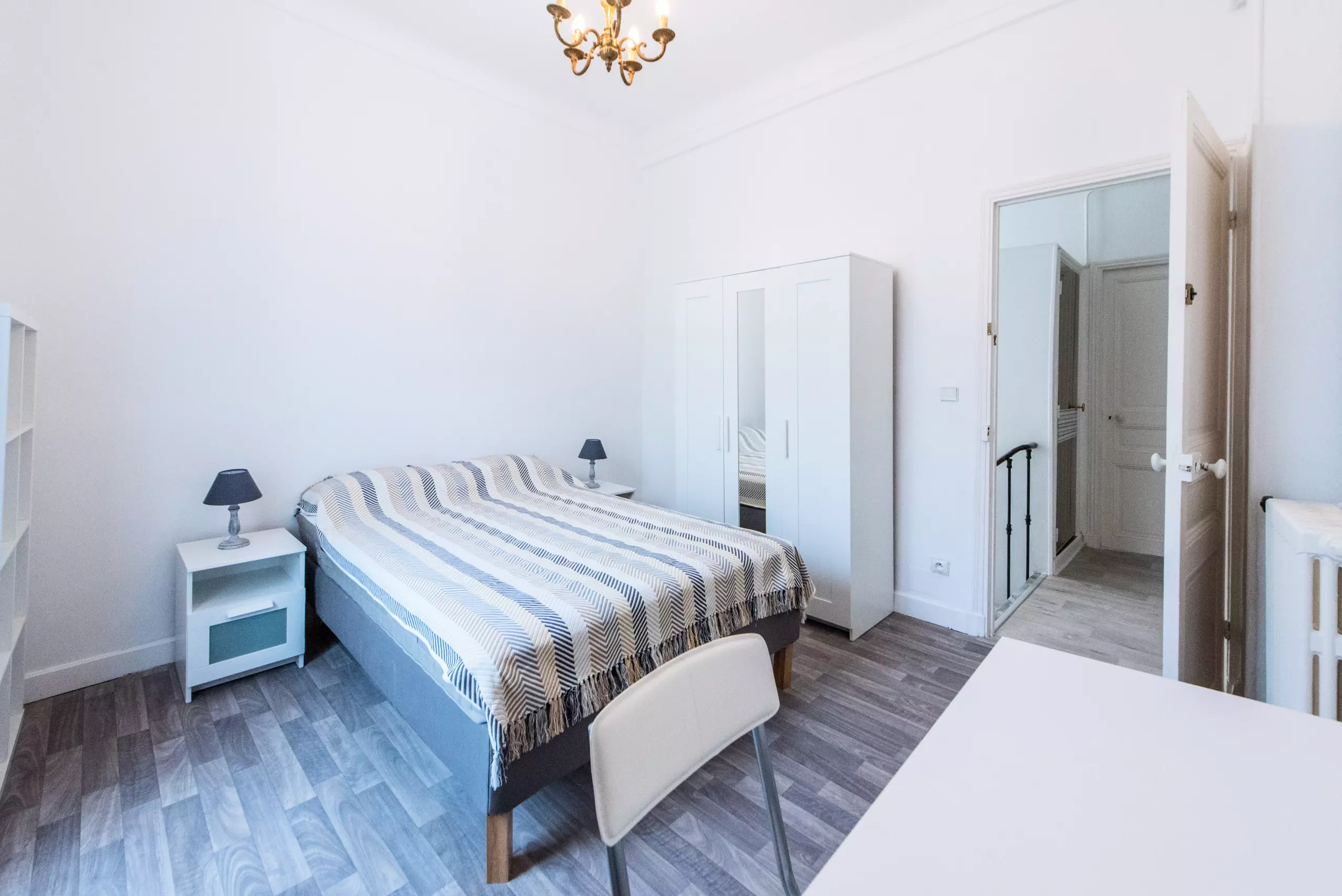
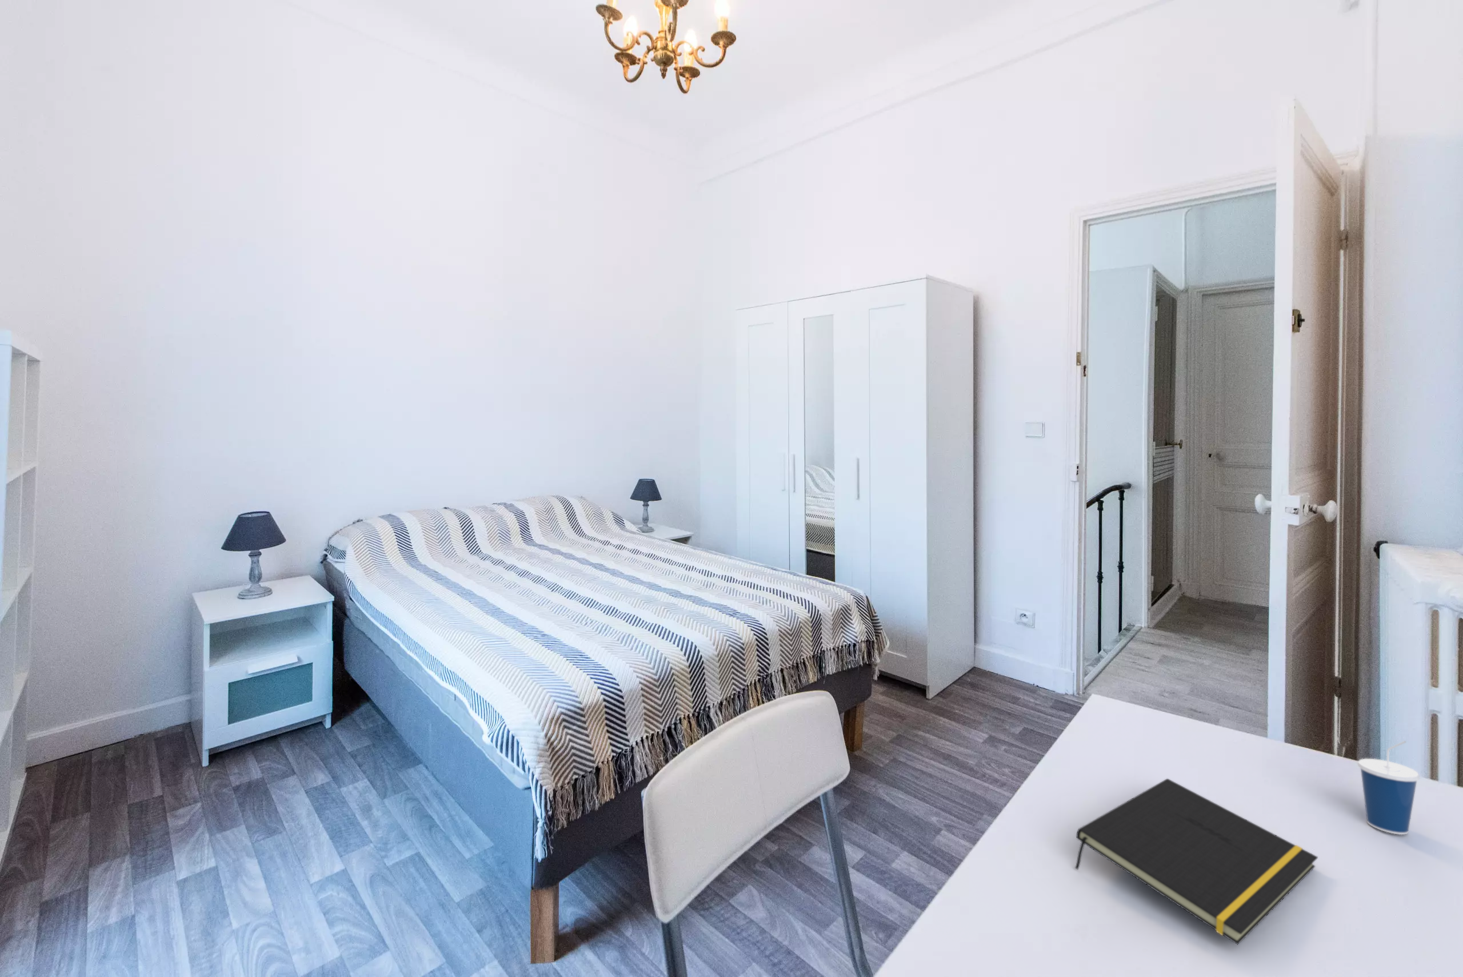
+ notepad (1196, 847)
+ cup (1388, 781)
